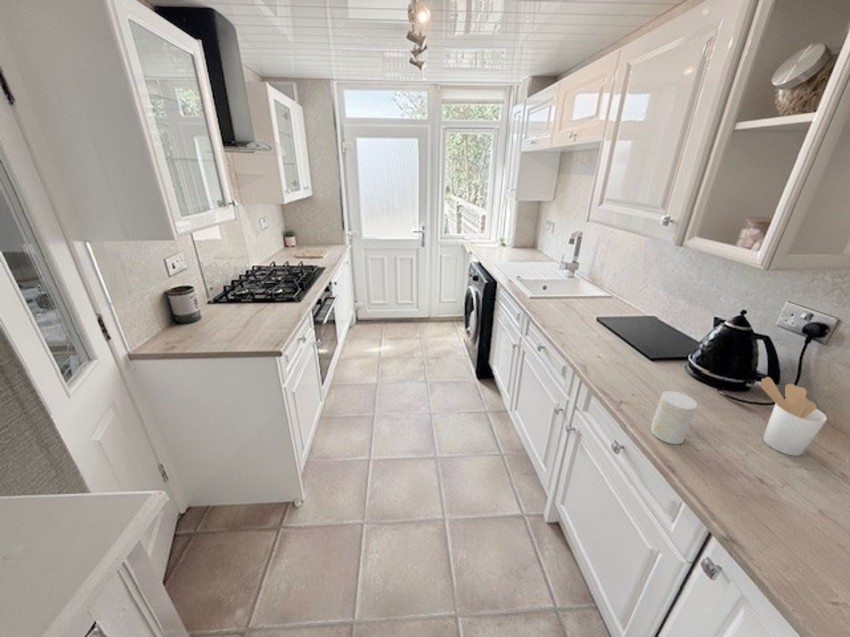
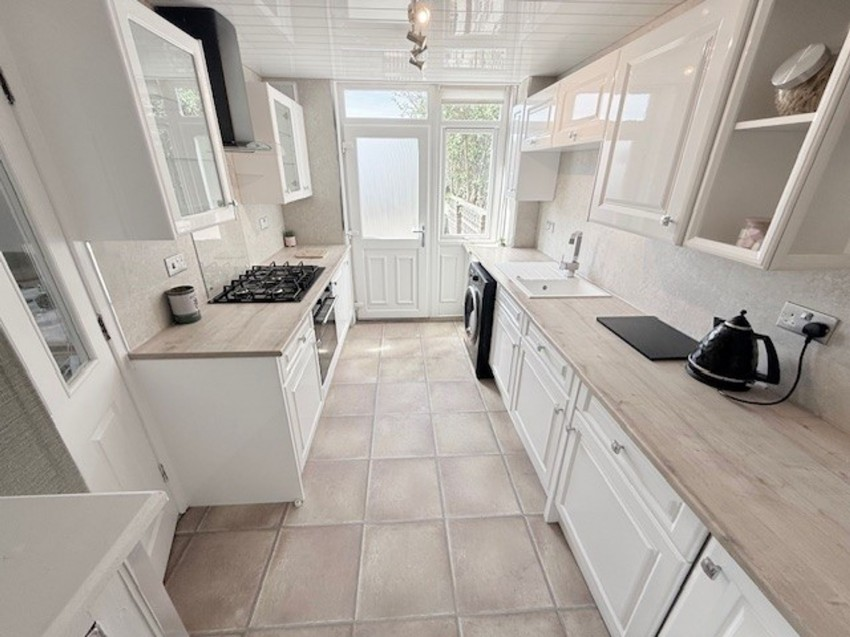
- utensil holder (782, 414)
- cup (672, 417)
